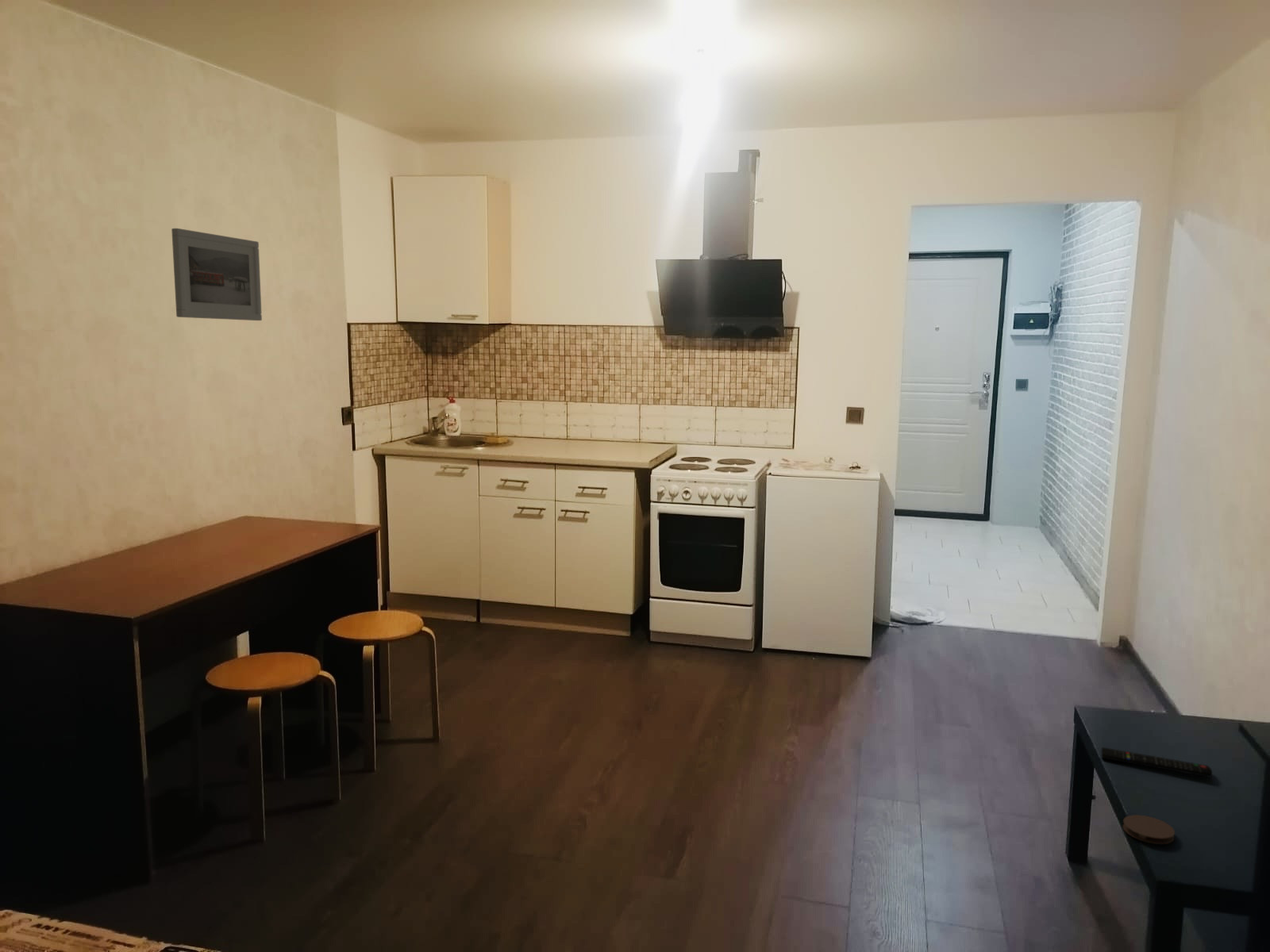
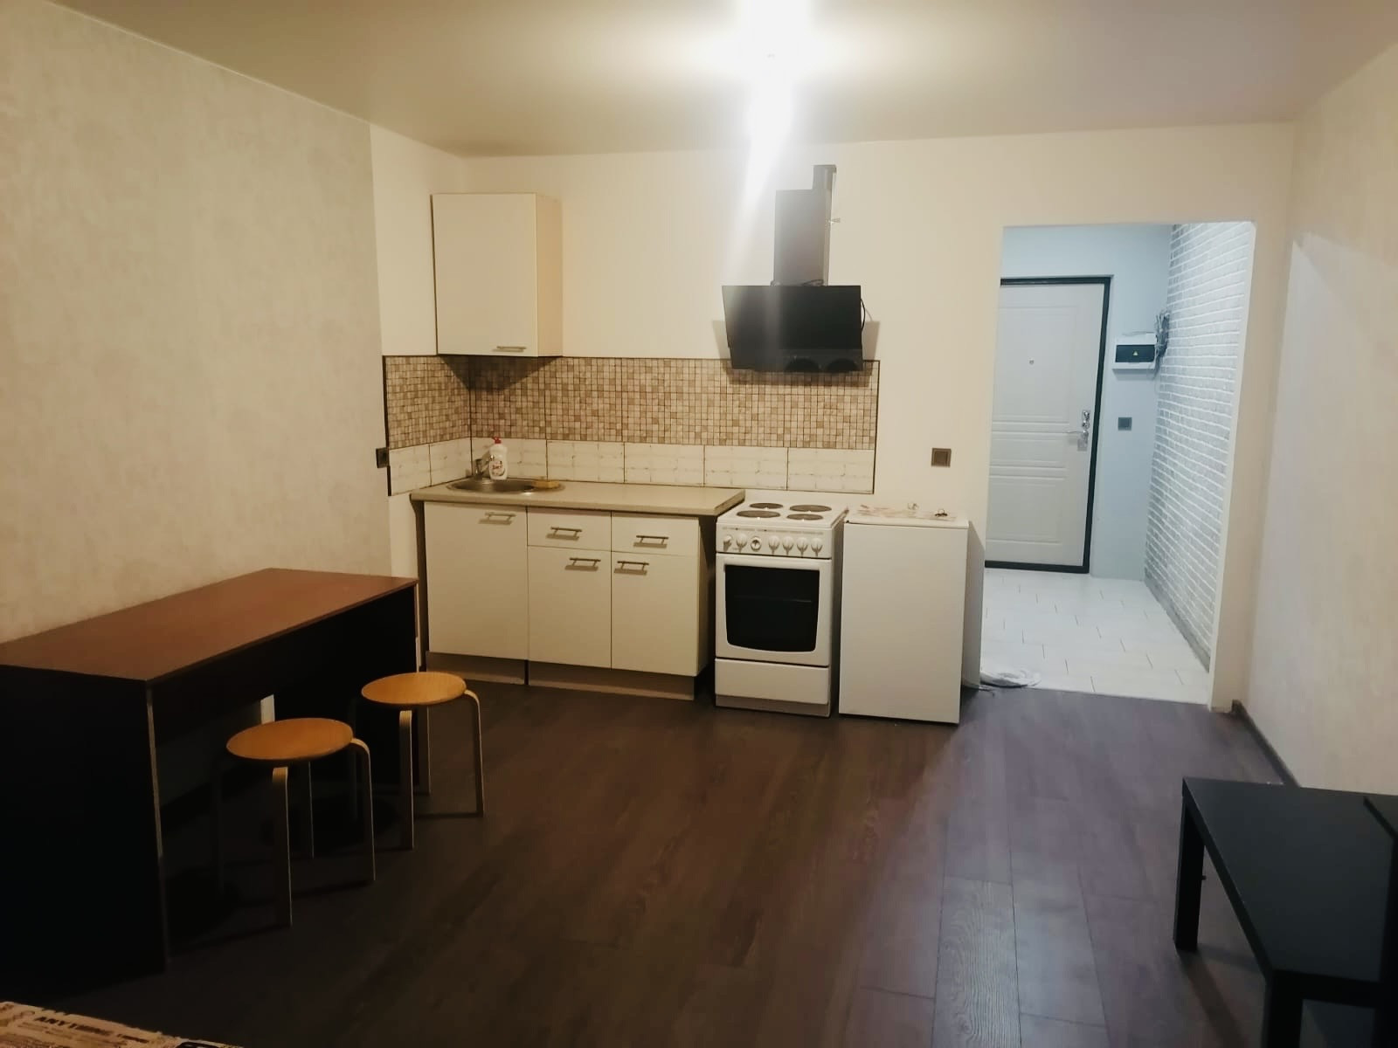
- remote control (1155, 763)
- coaster (1148, 829)
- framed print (219, 277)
